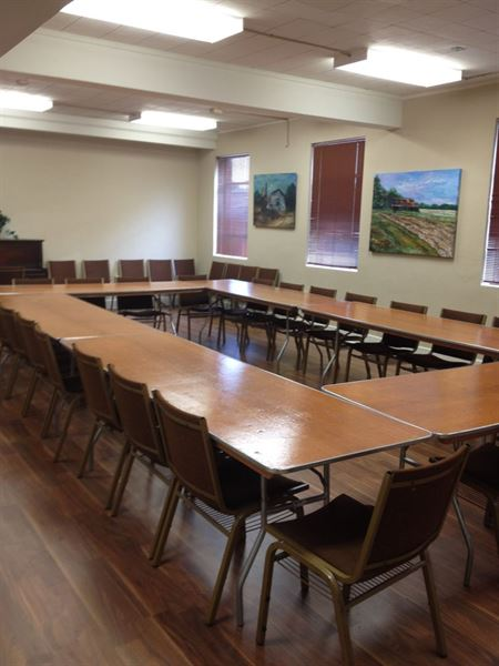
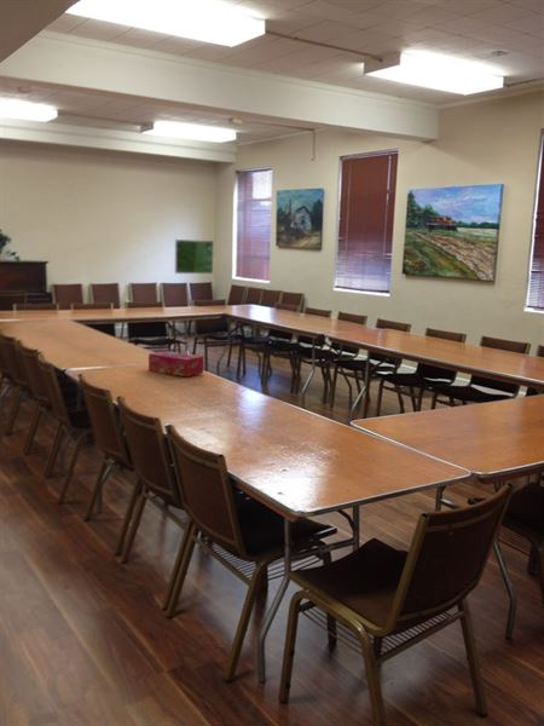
+ tissue box (175, 363)
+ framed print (193, 257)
